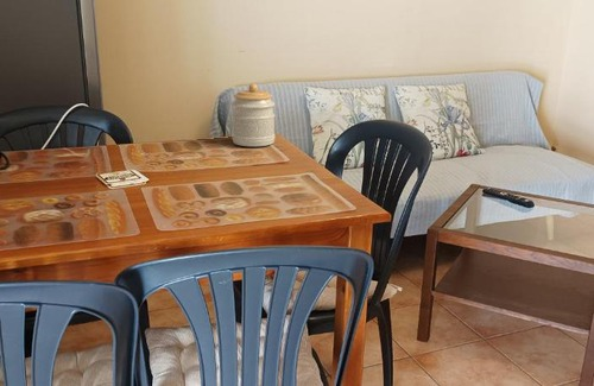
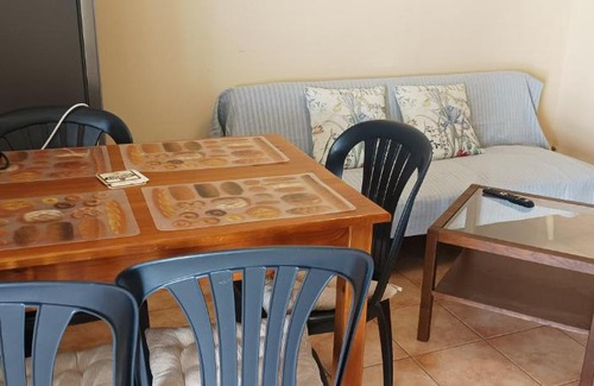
- jar (253, 113)
